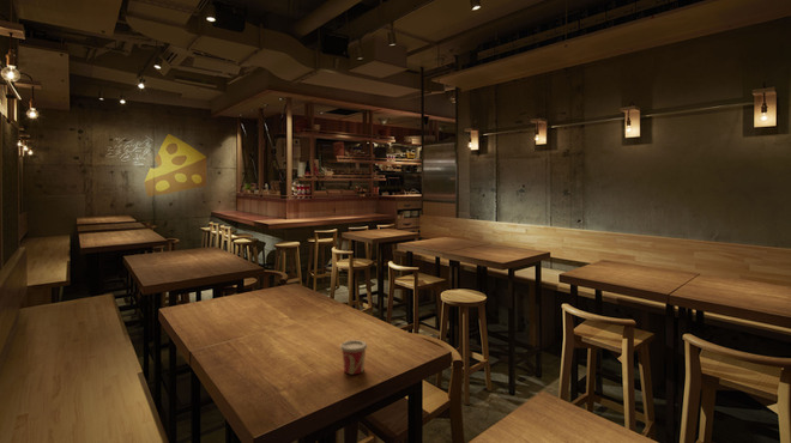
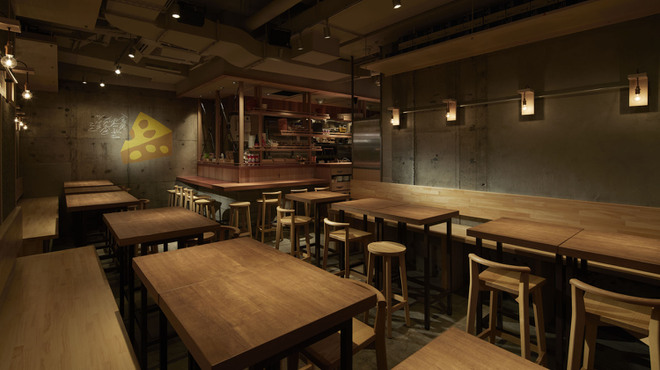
- cup (354, 357)
